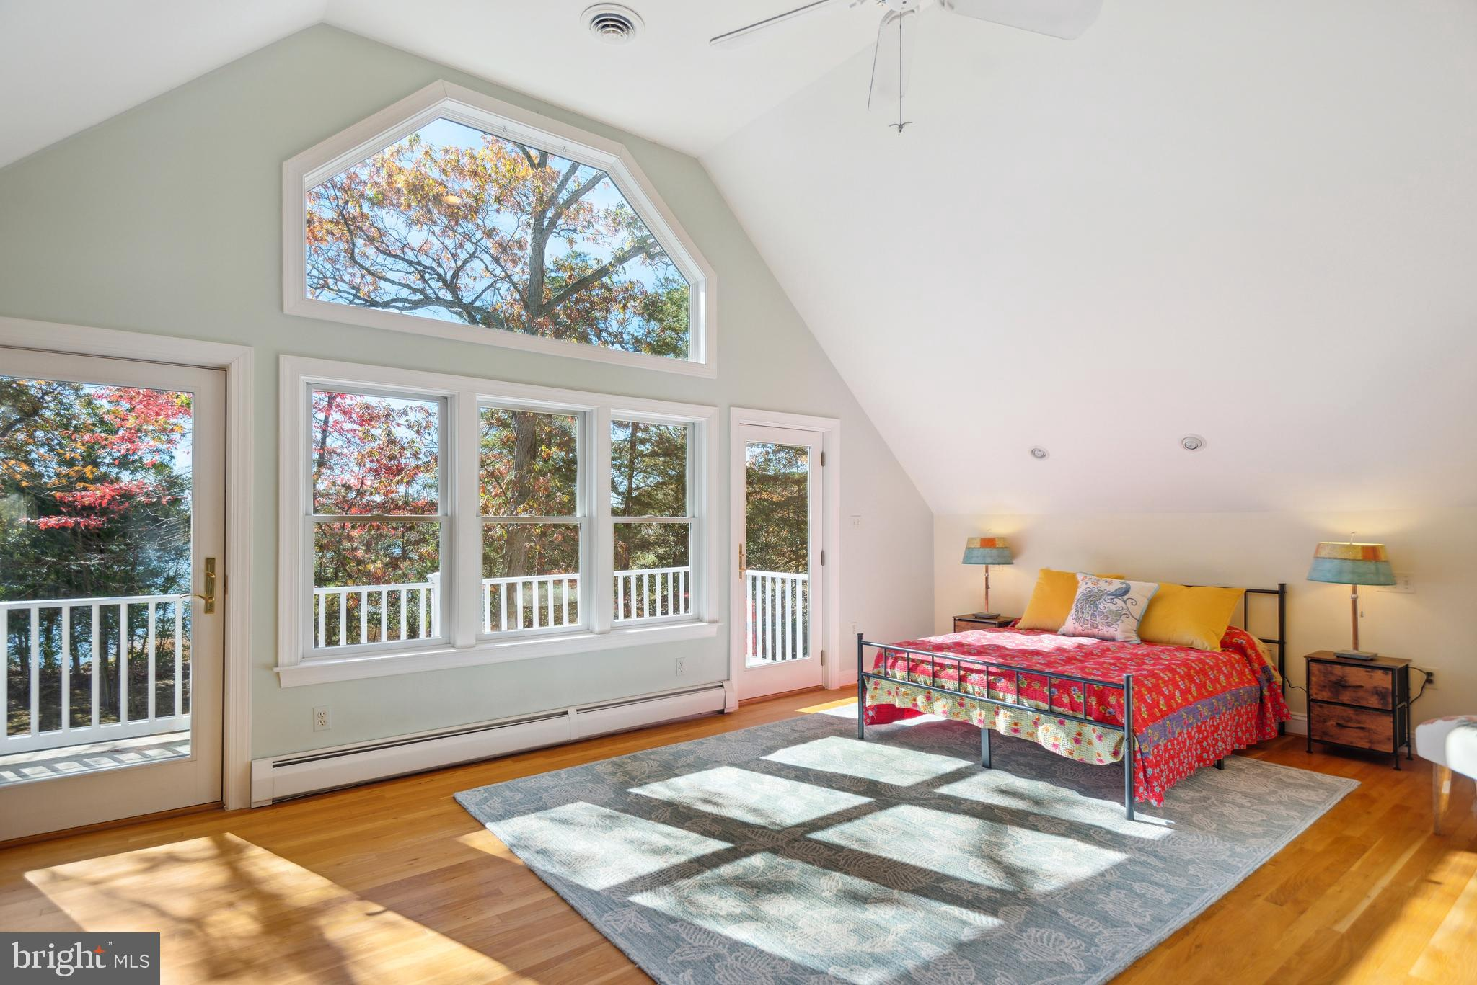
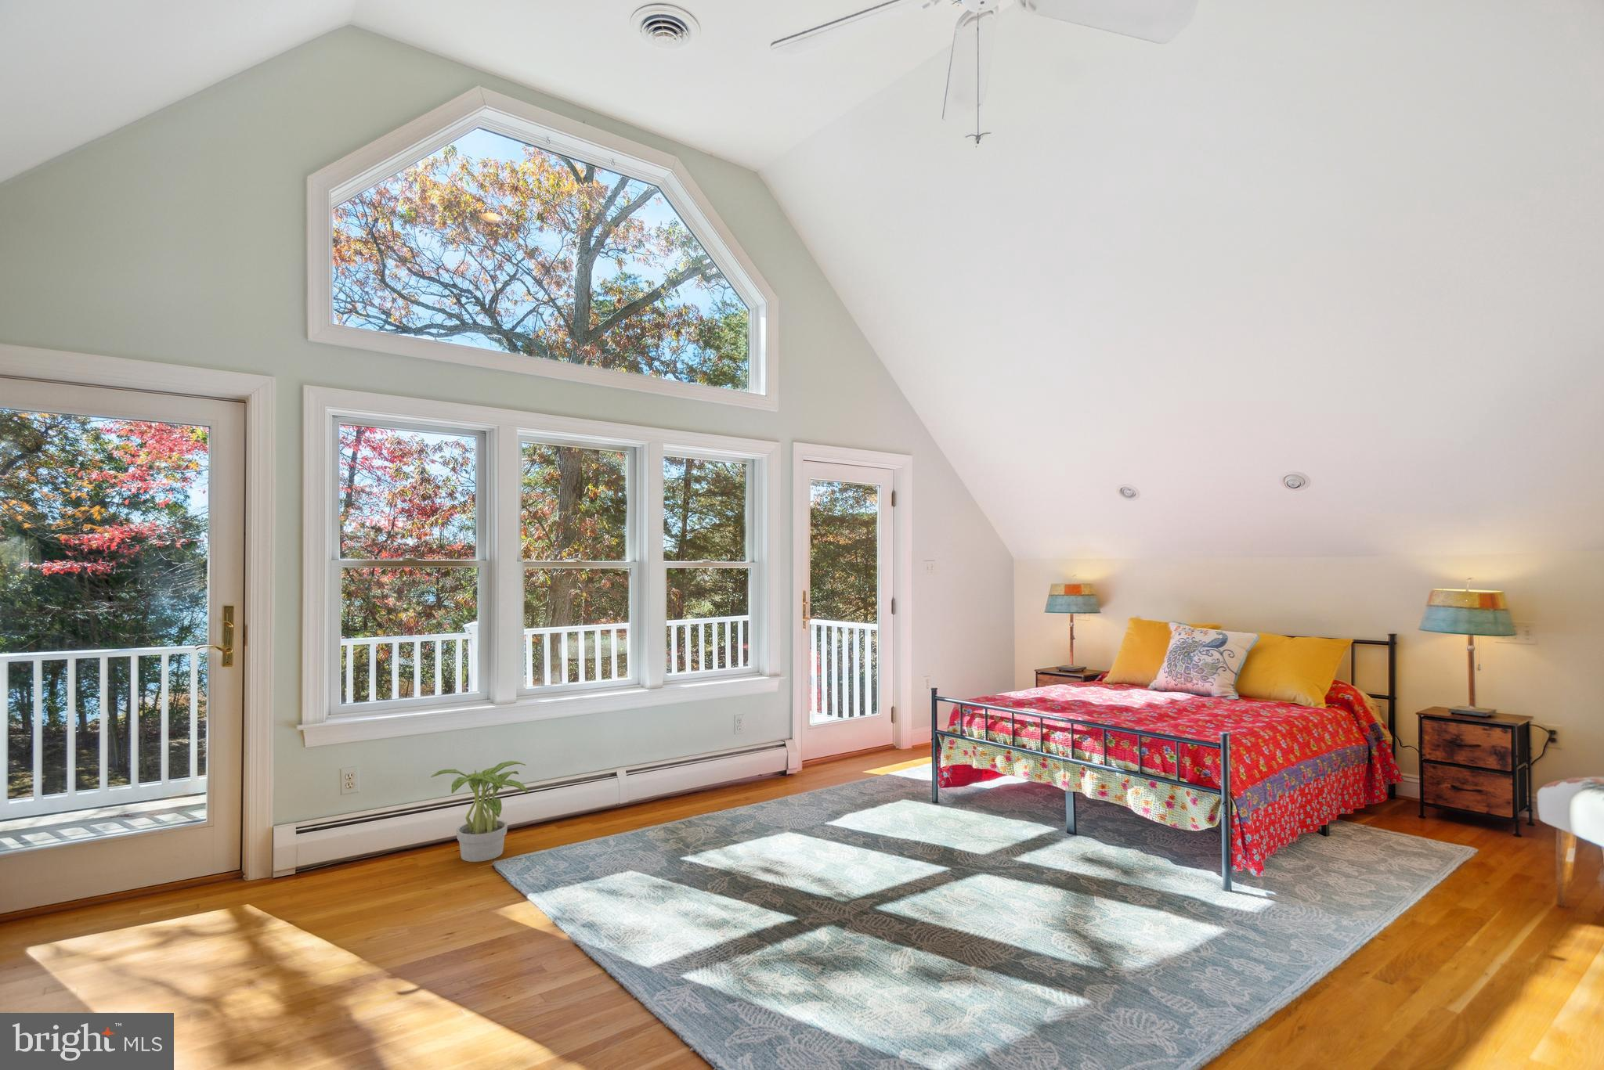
+ potted plant (483, 810)
